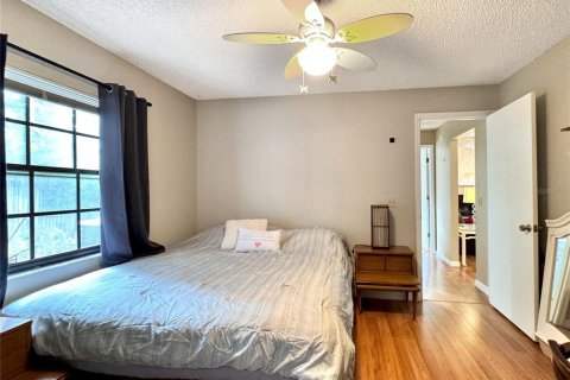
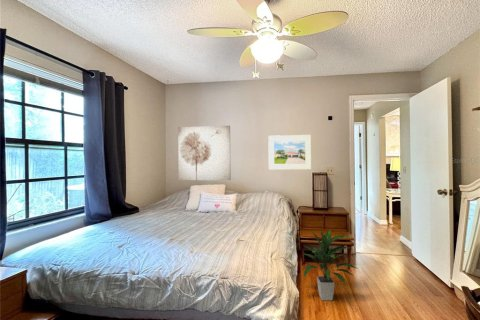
+ indoor plant (326, 262)
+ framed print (289, 152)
+ wall art (203, 153)
